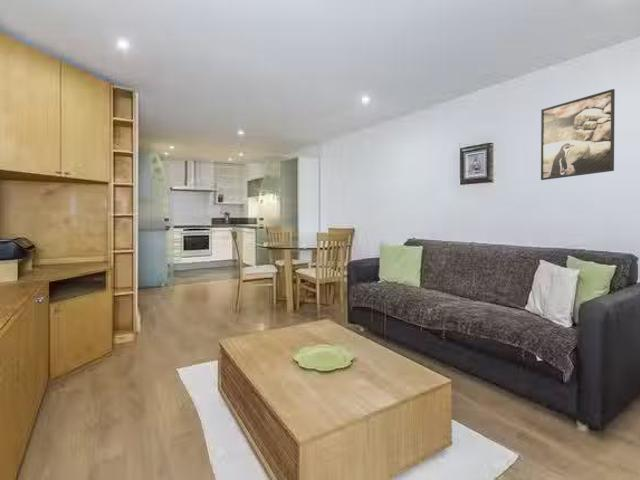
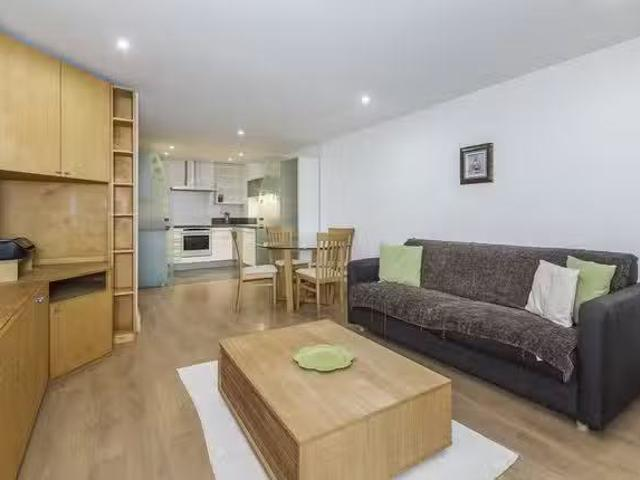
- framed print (575, 138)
